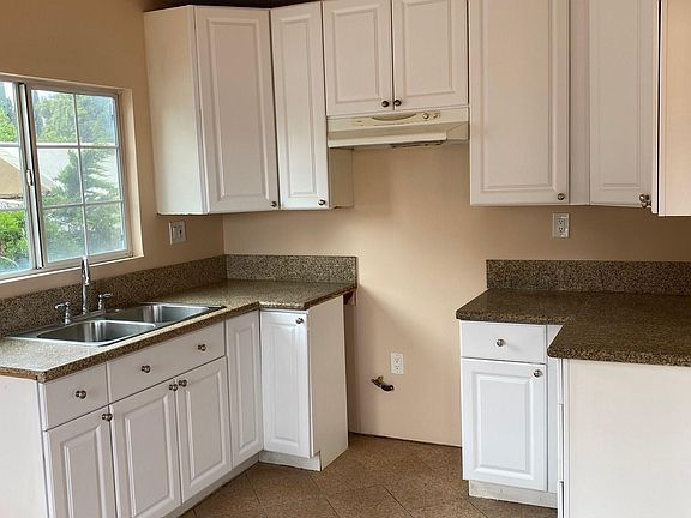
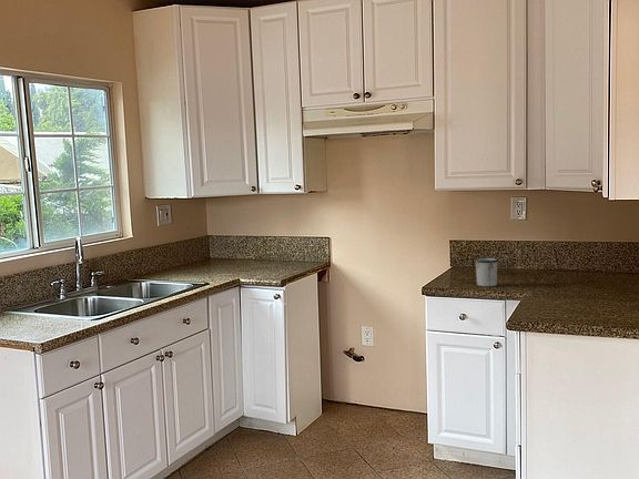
+ mug (486, 272)
